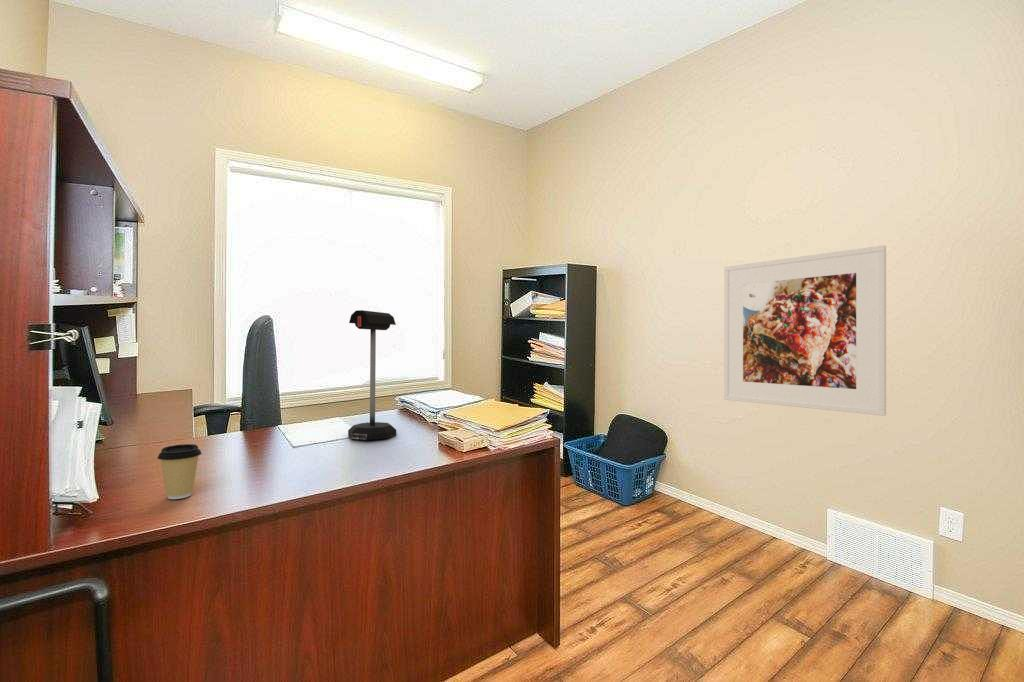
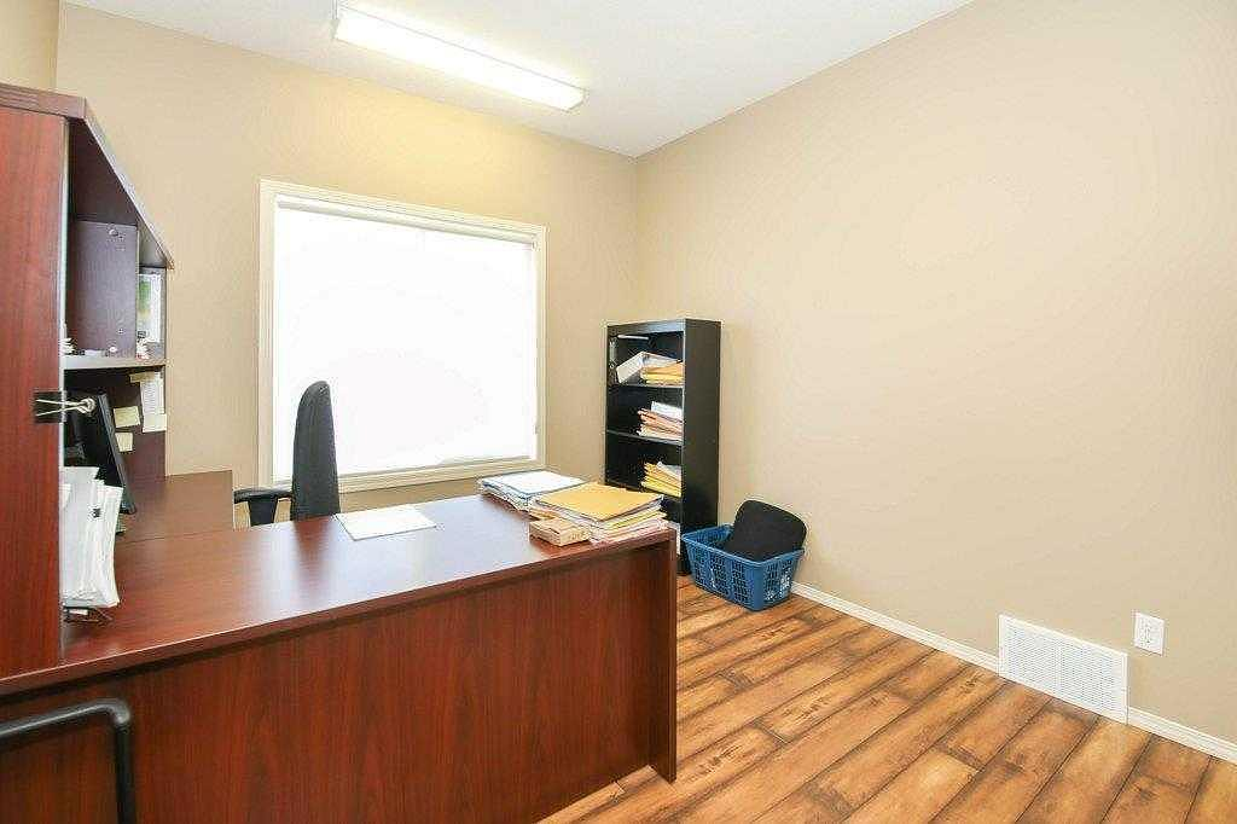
- coffee cup (179, 471)
- mailbox (373, 373)
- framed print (795, 331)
